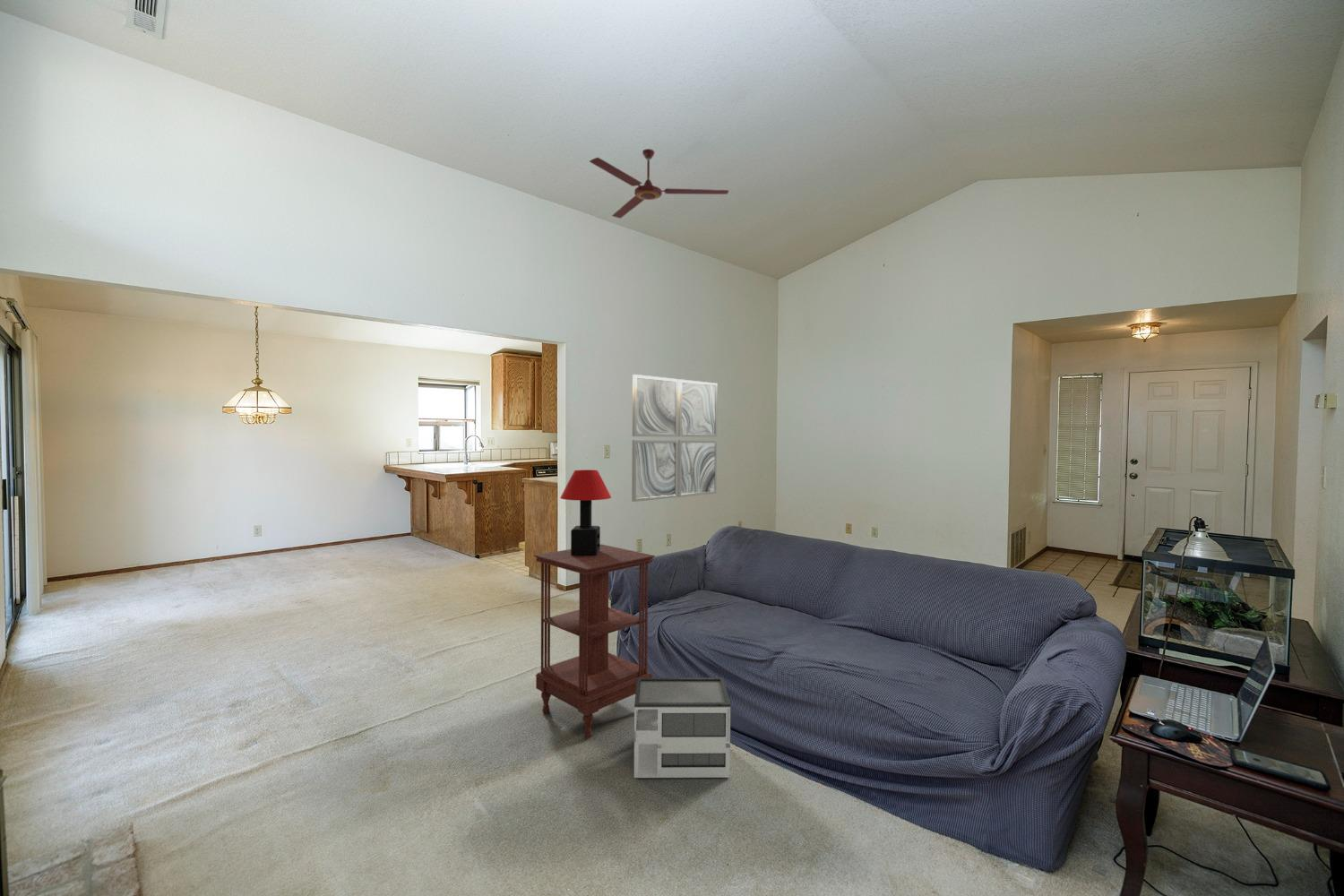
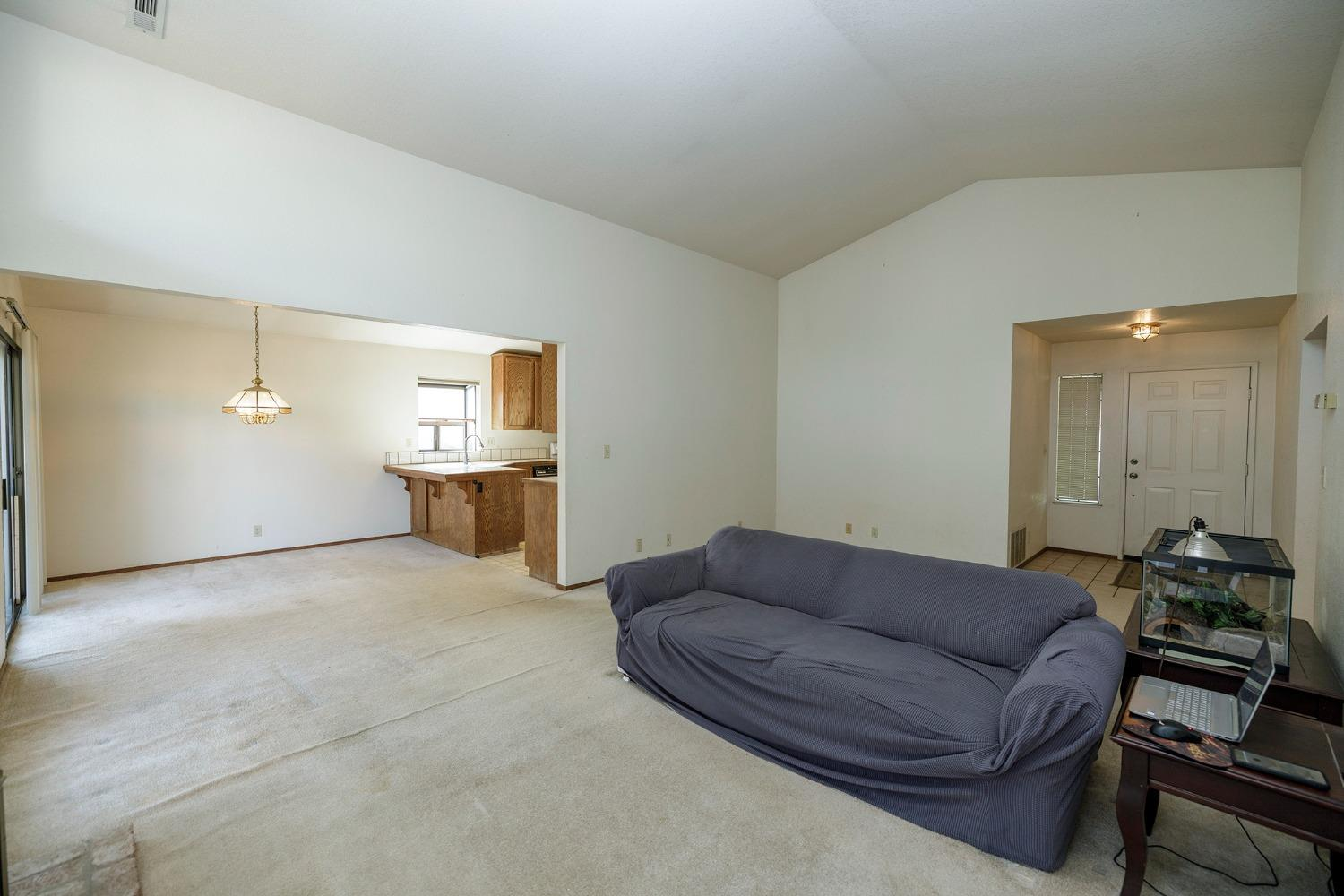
- ceiling fan (656, 186)
- wall art (677, 440)
- side table (594, 633)
- architectural model (681, 724)
- table lamp (585, 511)
